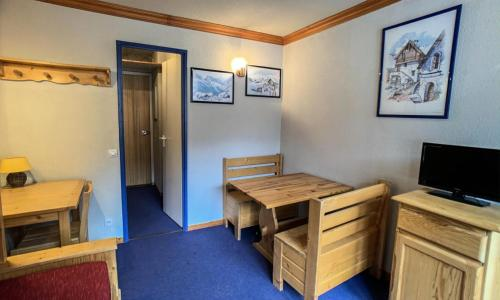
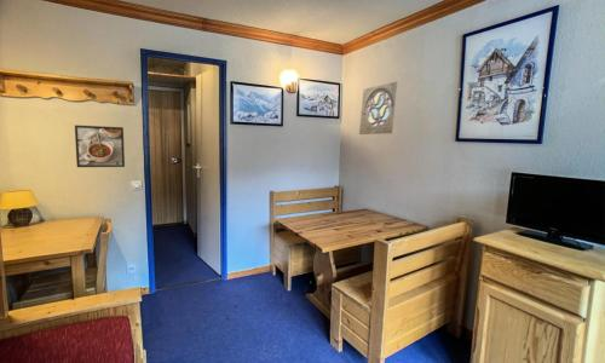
+ wall ornament (376, 109)
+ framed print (100, 146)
